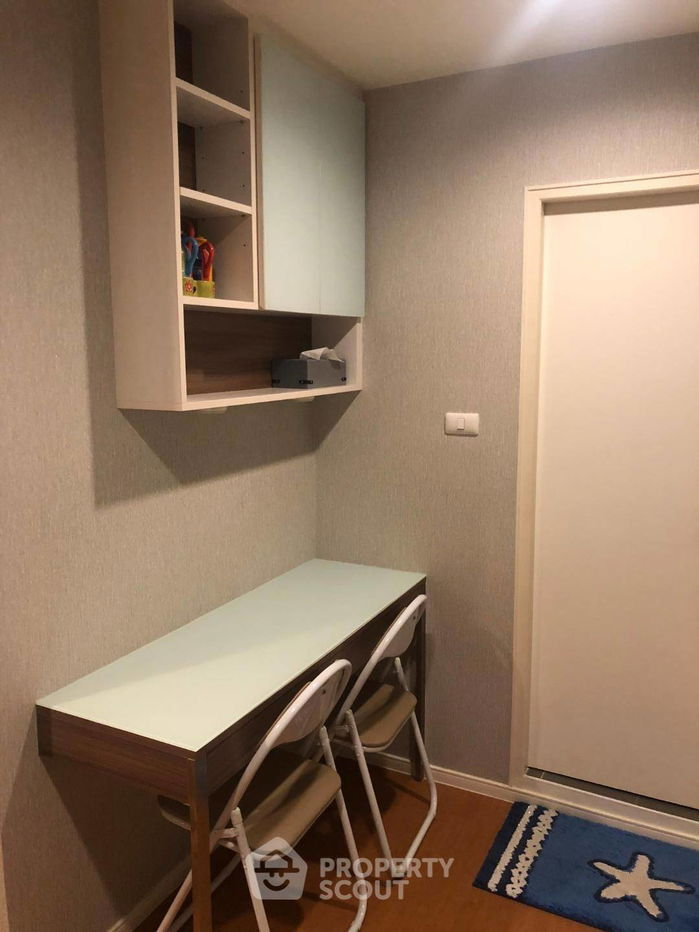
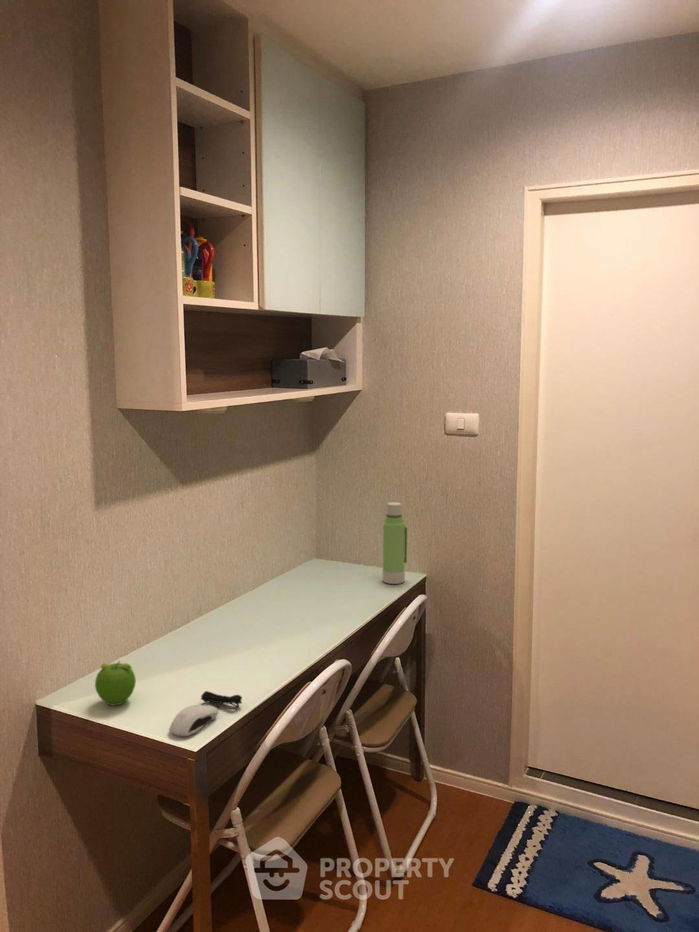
+ fruit (115, 681)
+ computer mouse (202, 710)
+ water bottle (394, 542)
